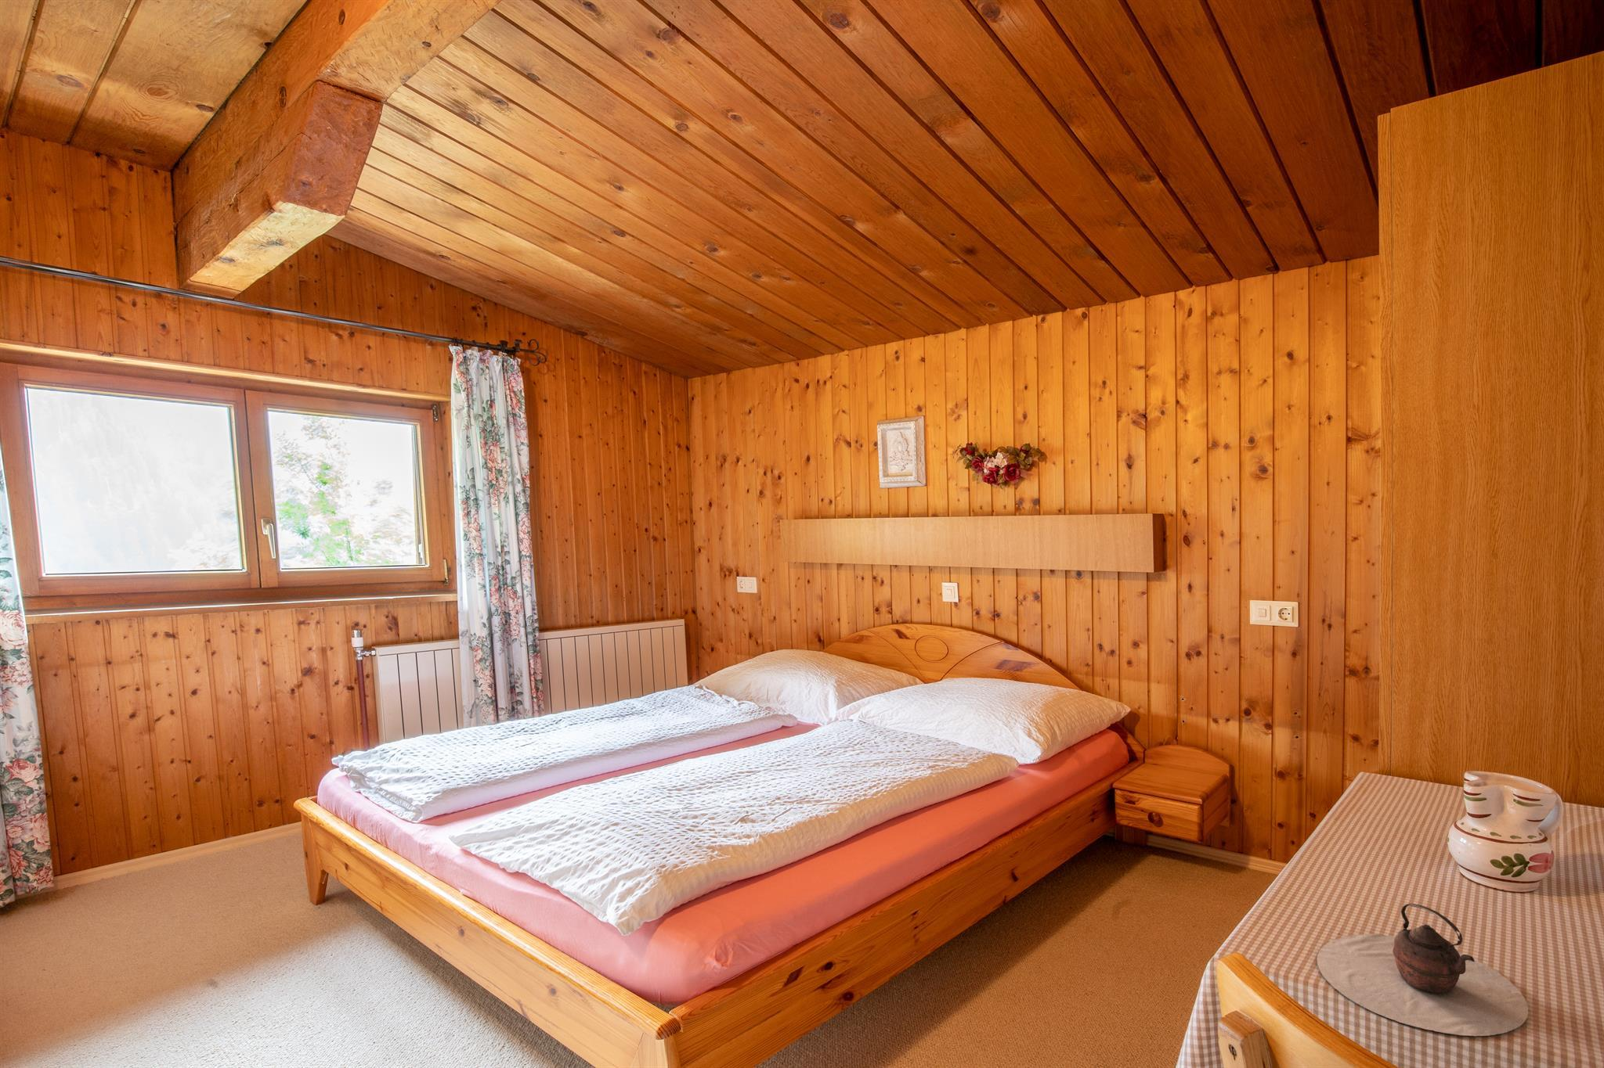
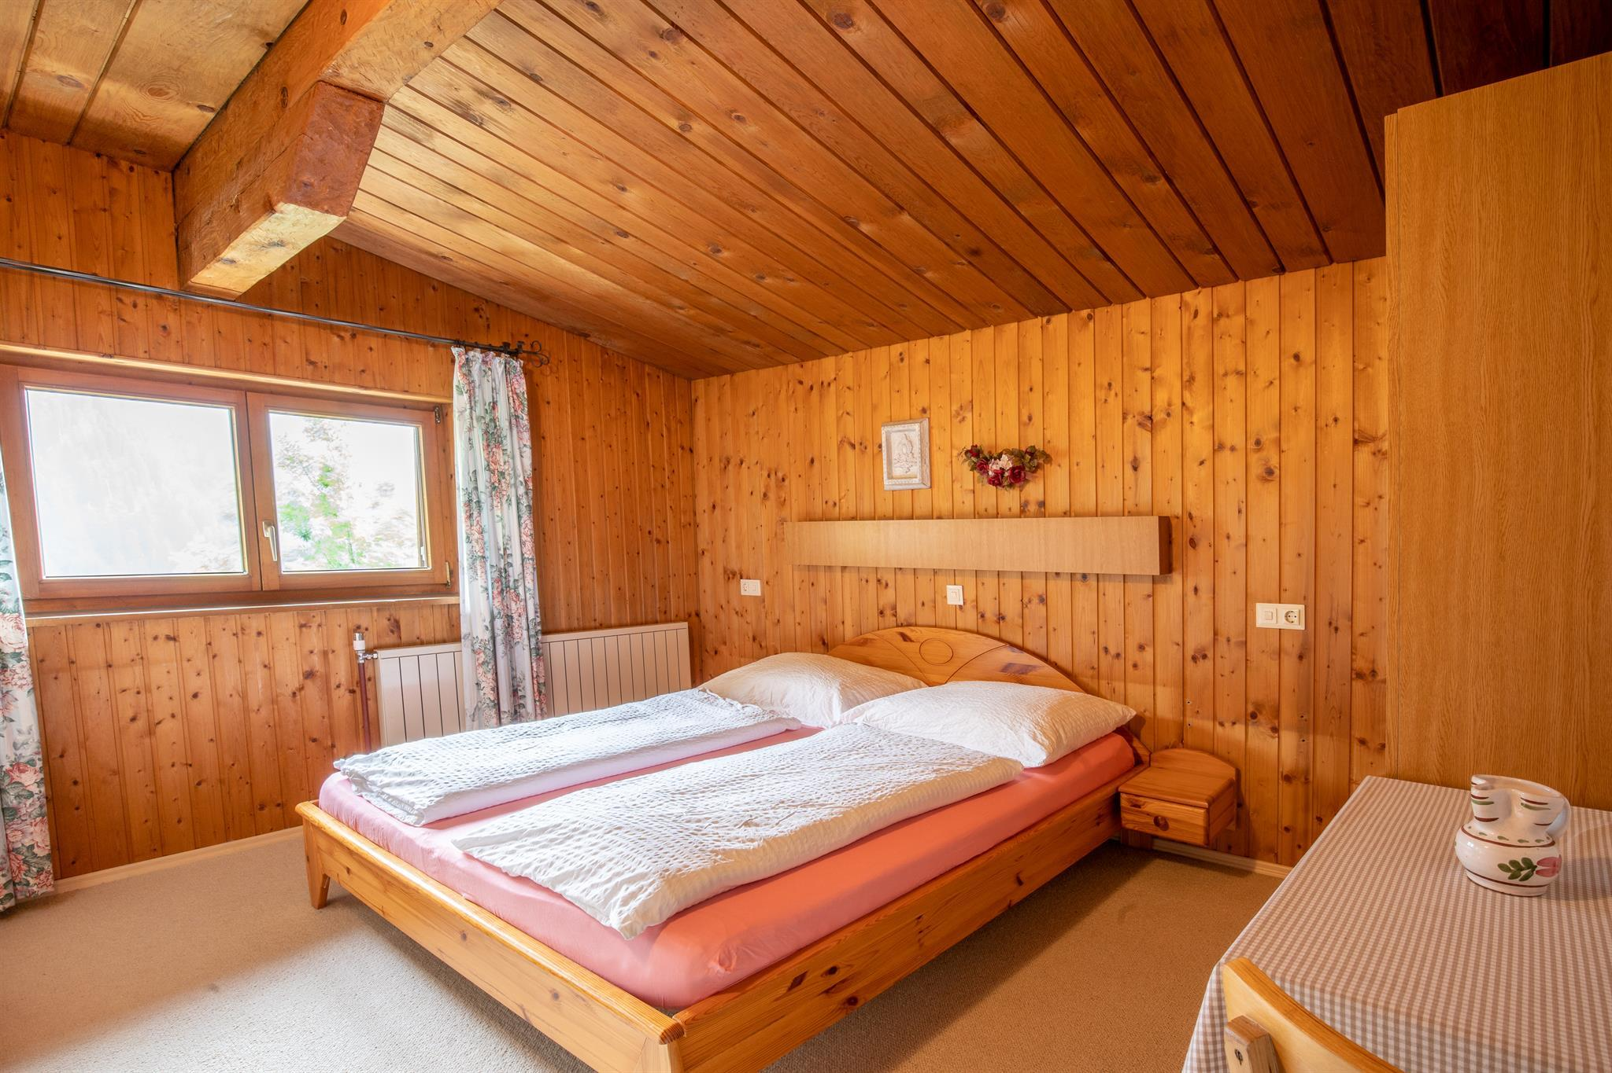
- teapot (1416, 944)
